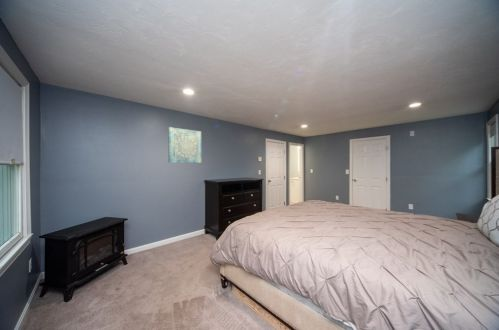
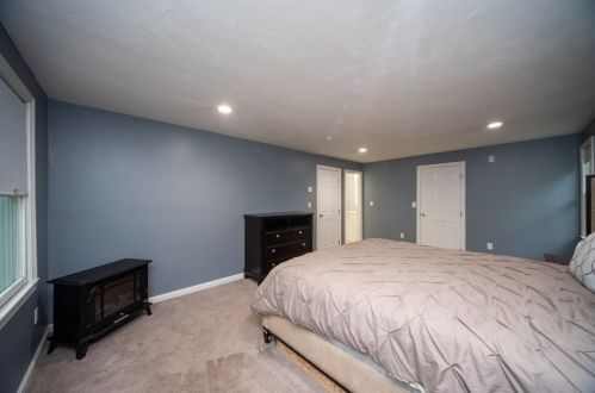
- wall art (185, 146)
